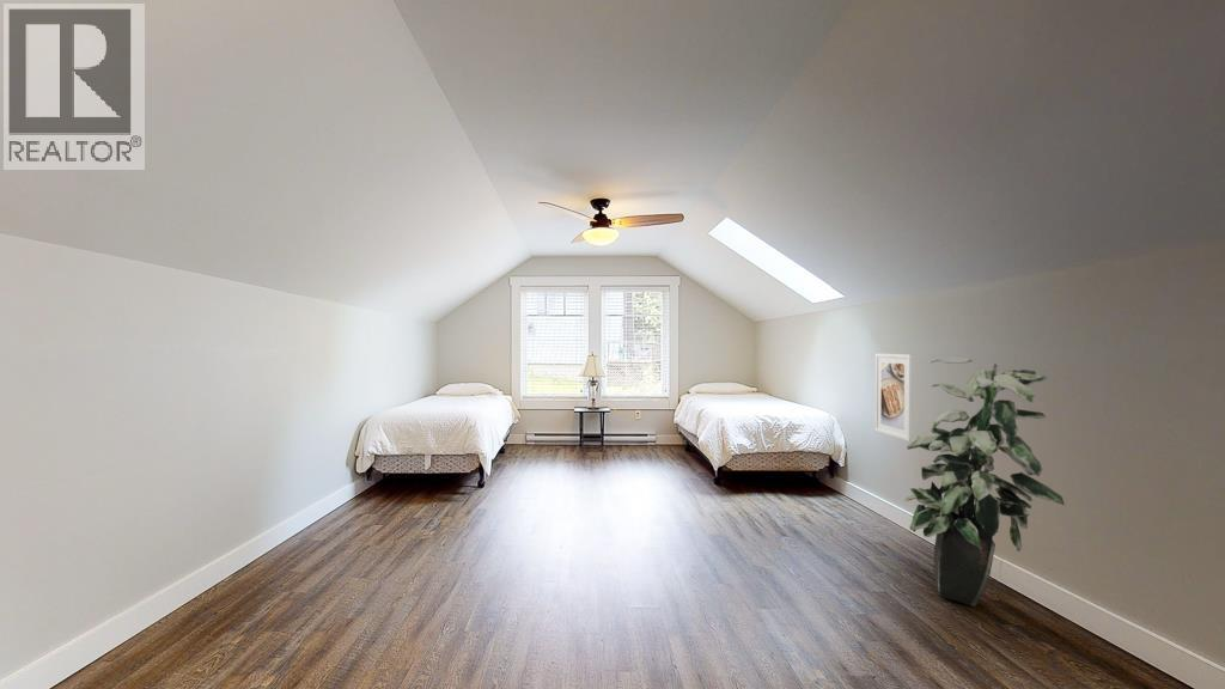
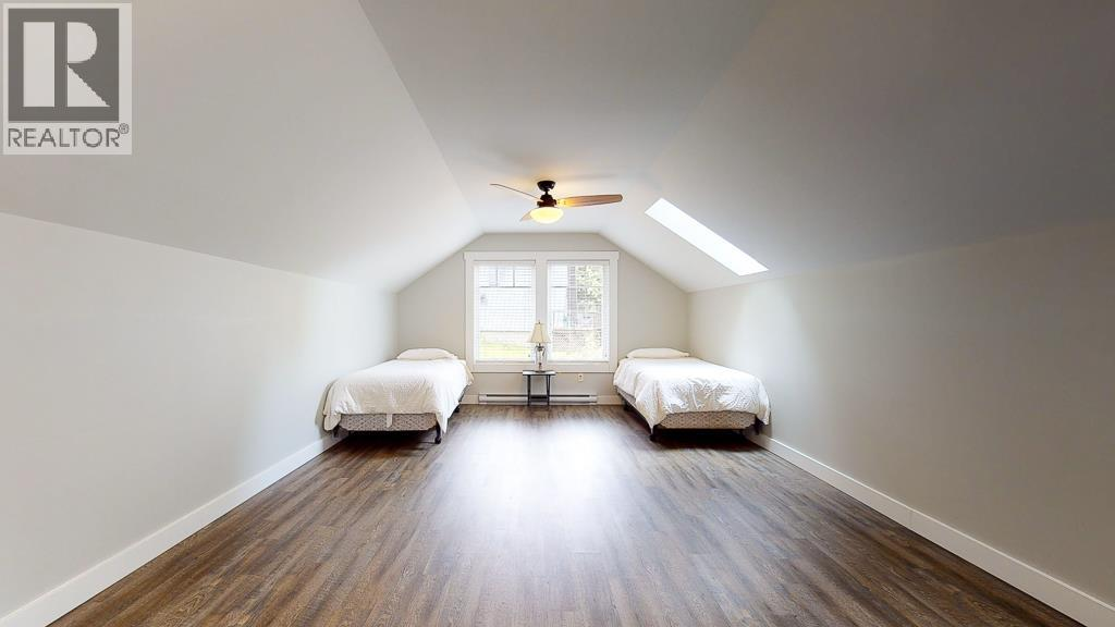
- indoor plant (968, 476)
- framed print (892, 395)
